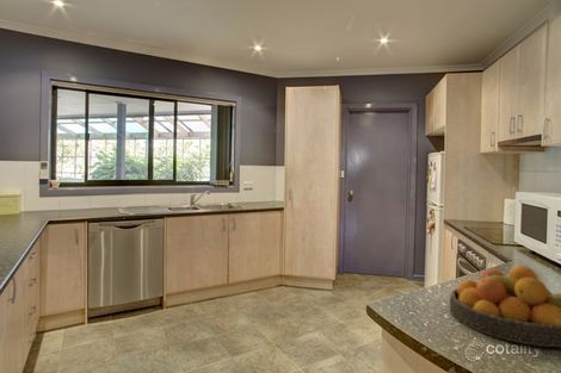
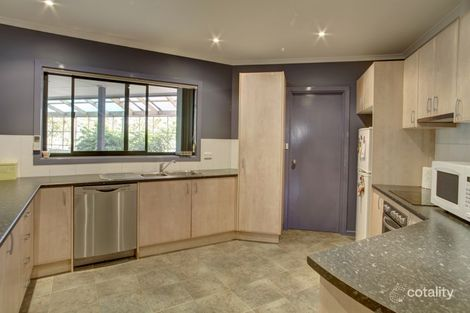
- fruit bowl (513, 296)
